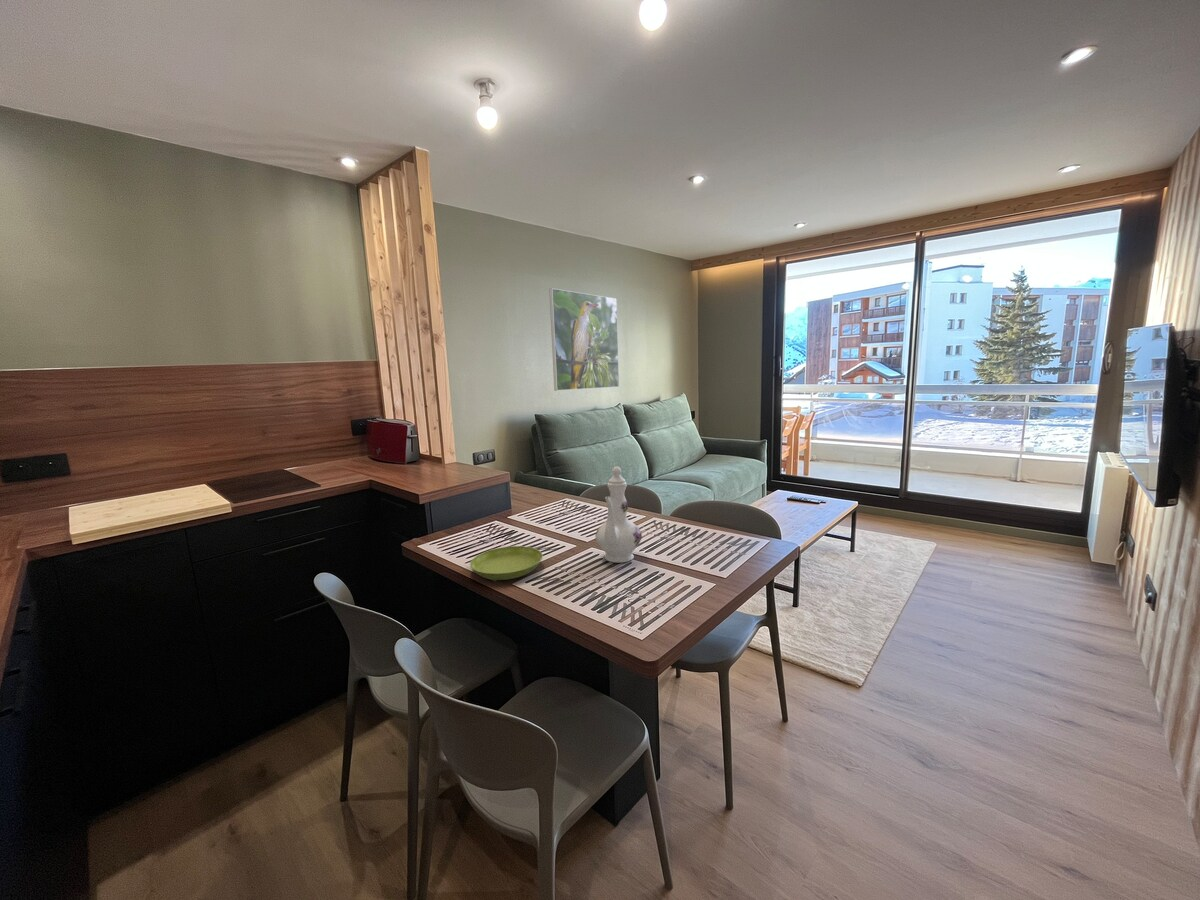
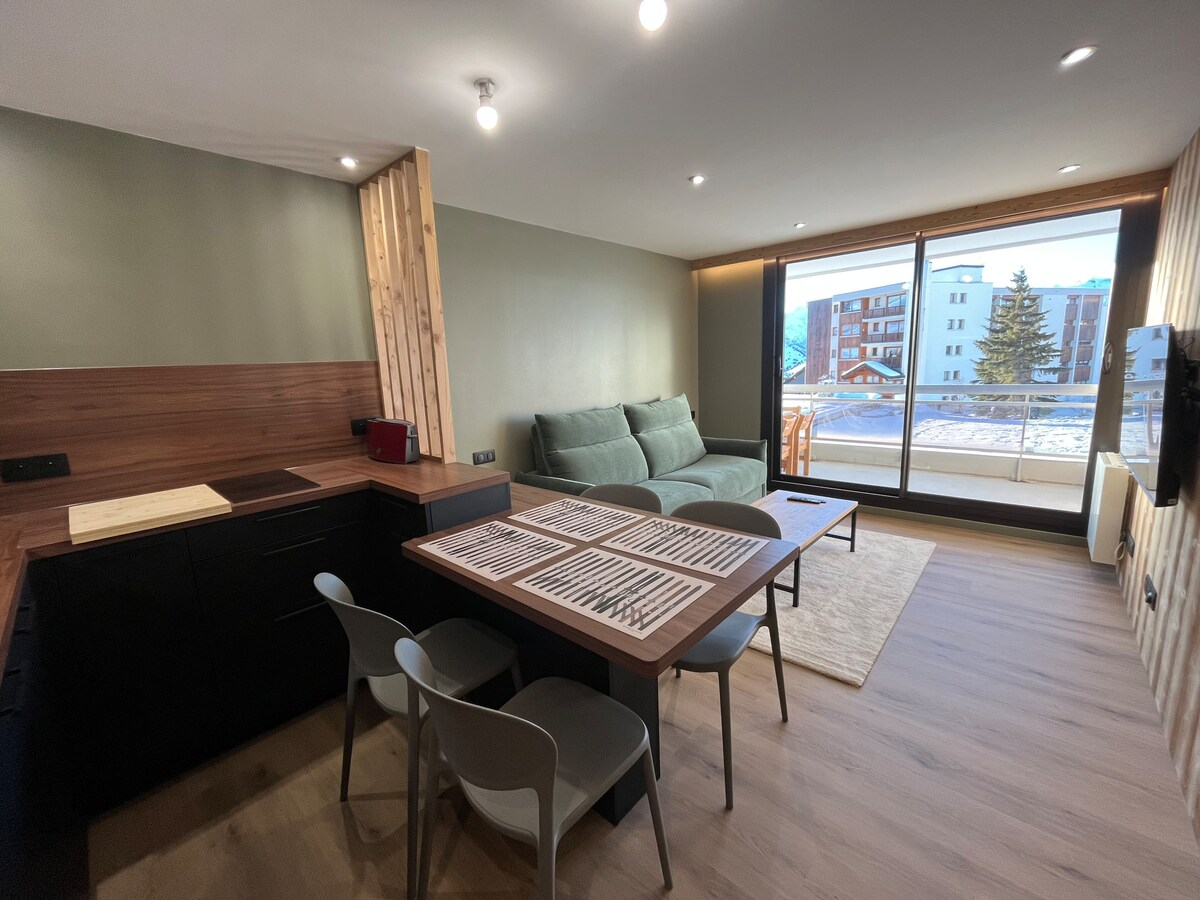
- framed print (587, 342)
- chinaware (616, 514)
- saucer (507, 563)
